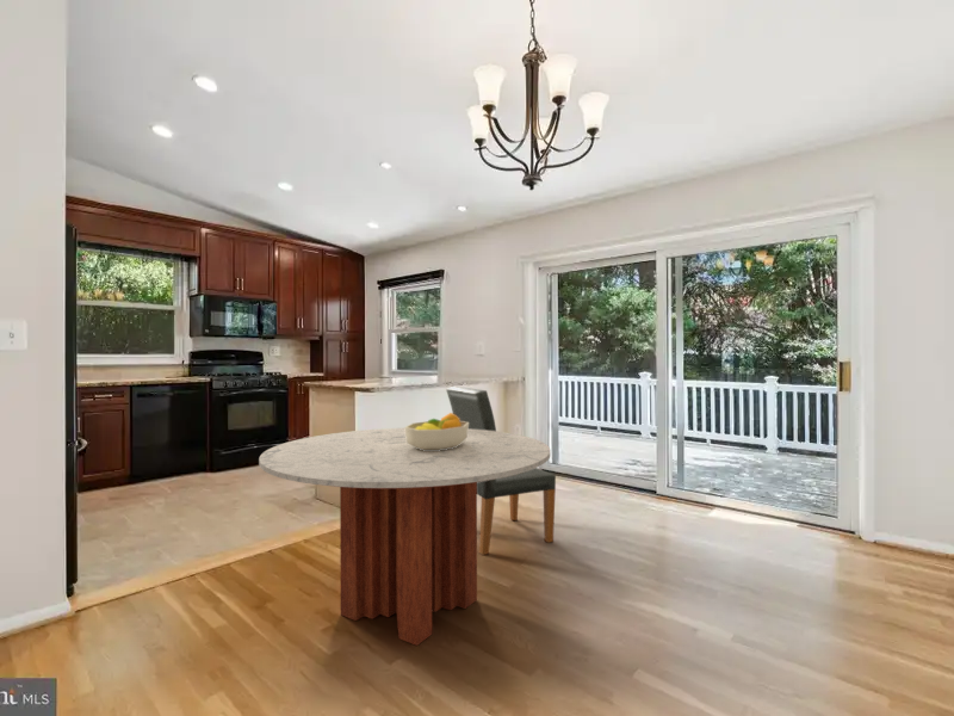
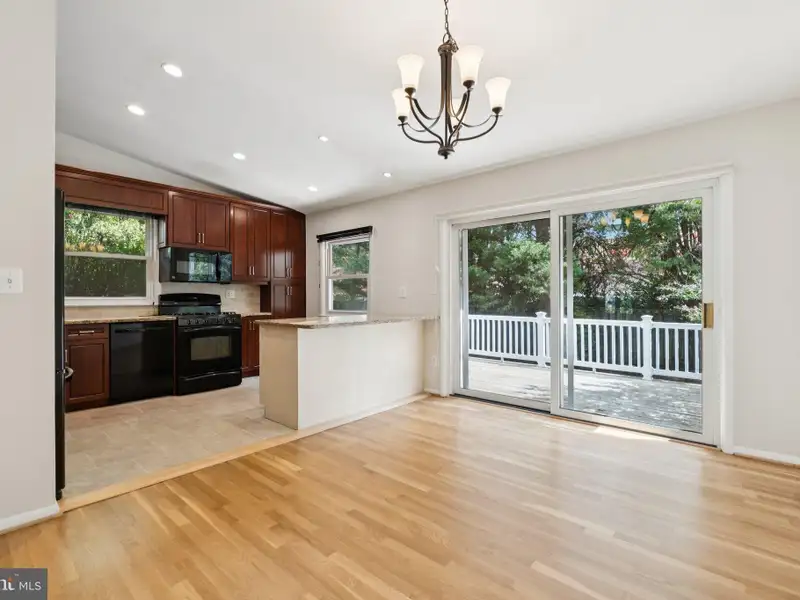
- fruit bowl (438, 430)
- coffee table (410, 526)
- dining chair (500, 477)
